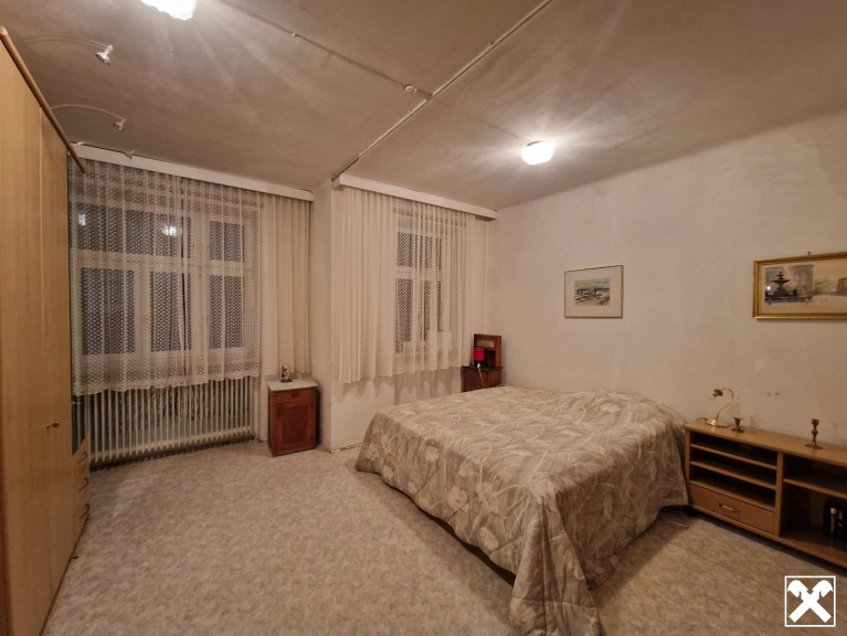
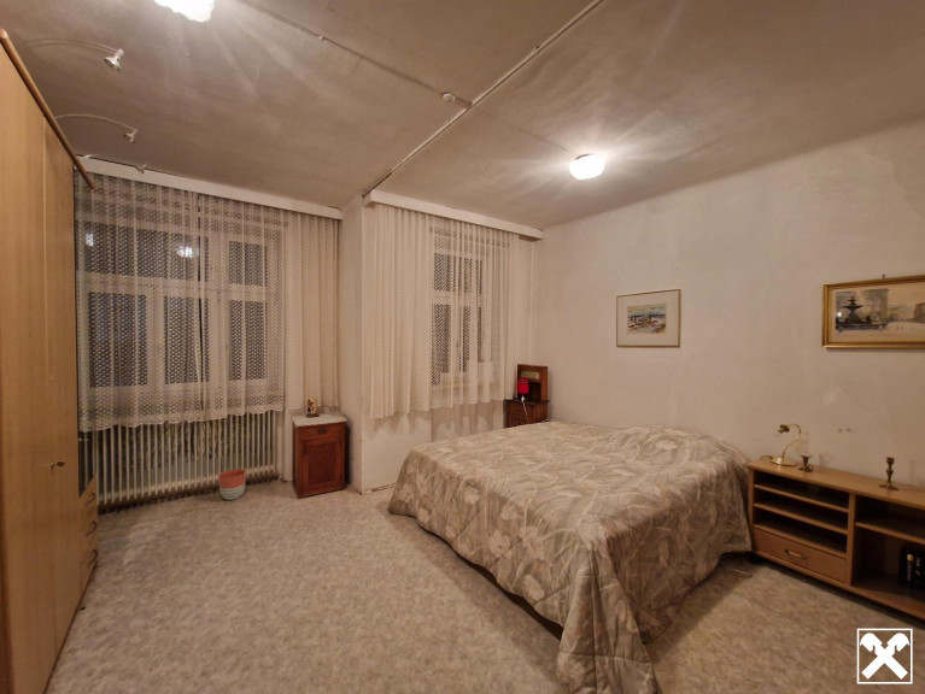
+ planter (232, 486)
